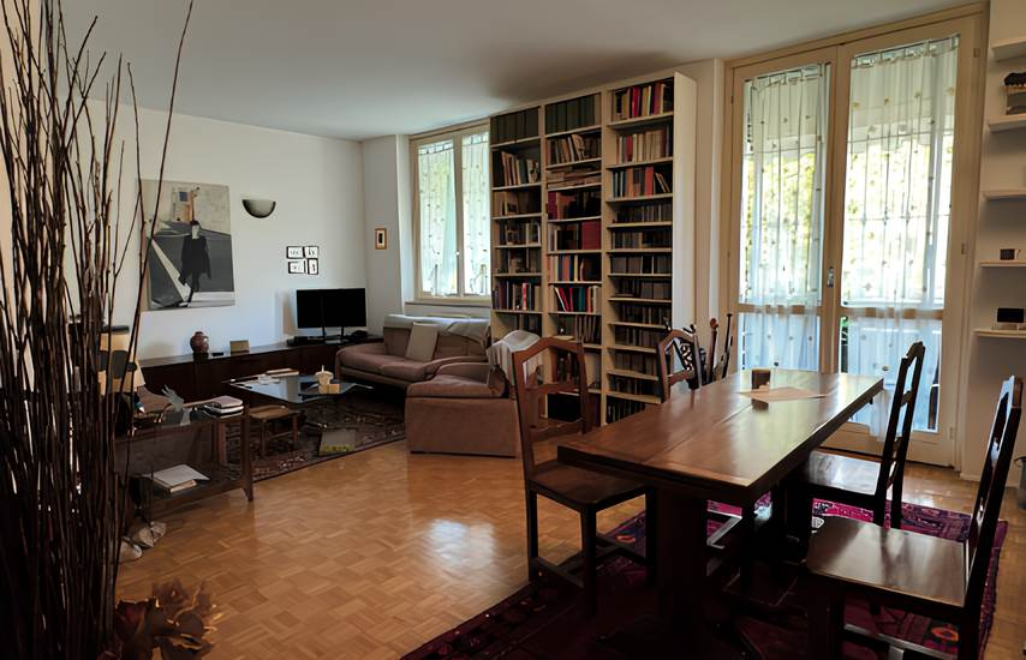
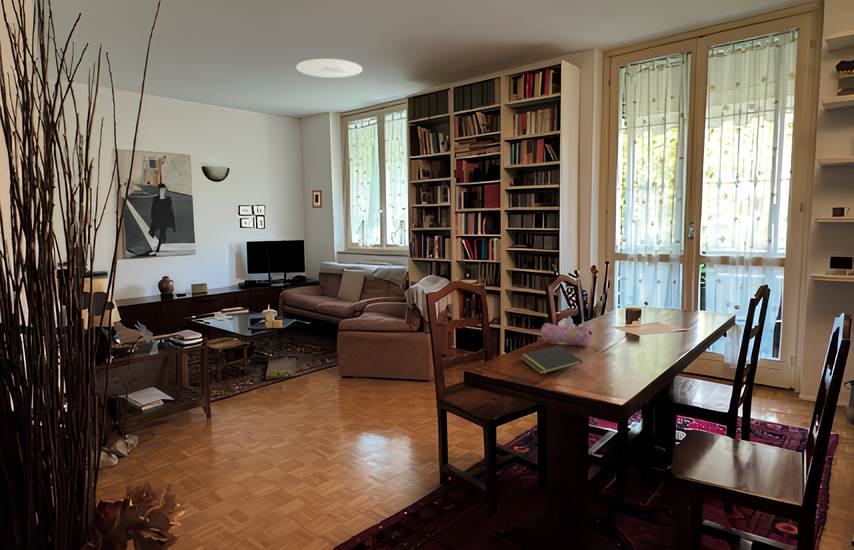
+ notepad (549, 359)
+ ceiling light (329, 65)
+ pencil case (565, 334)
